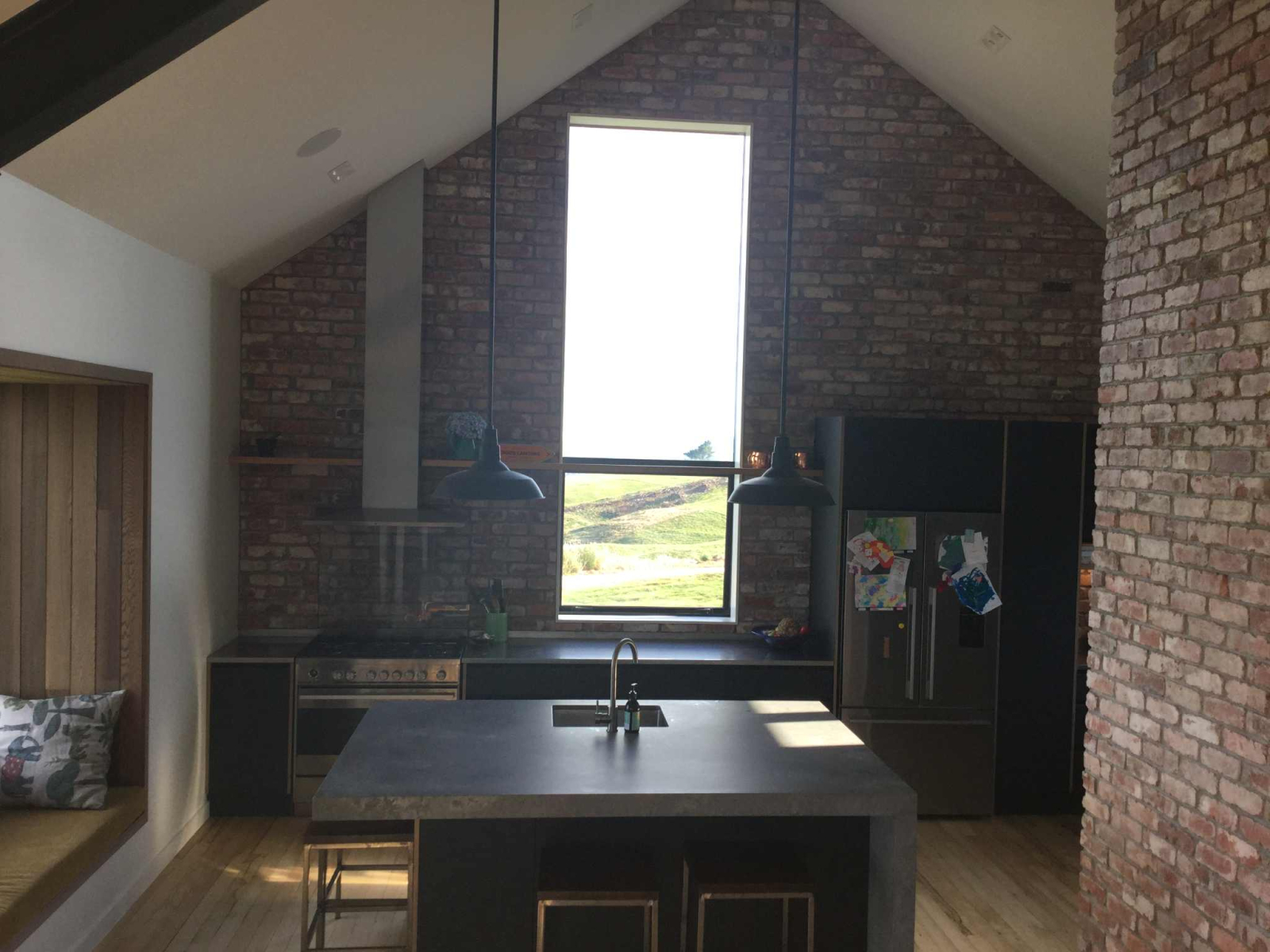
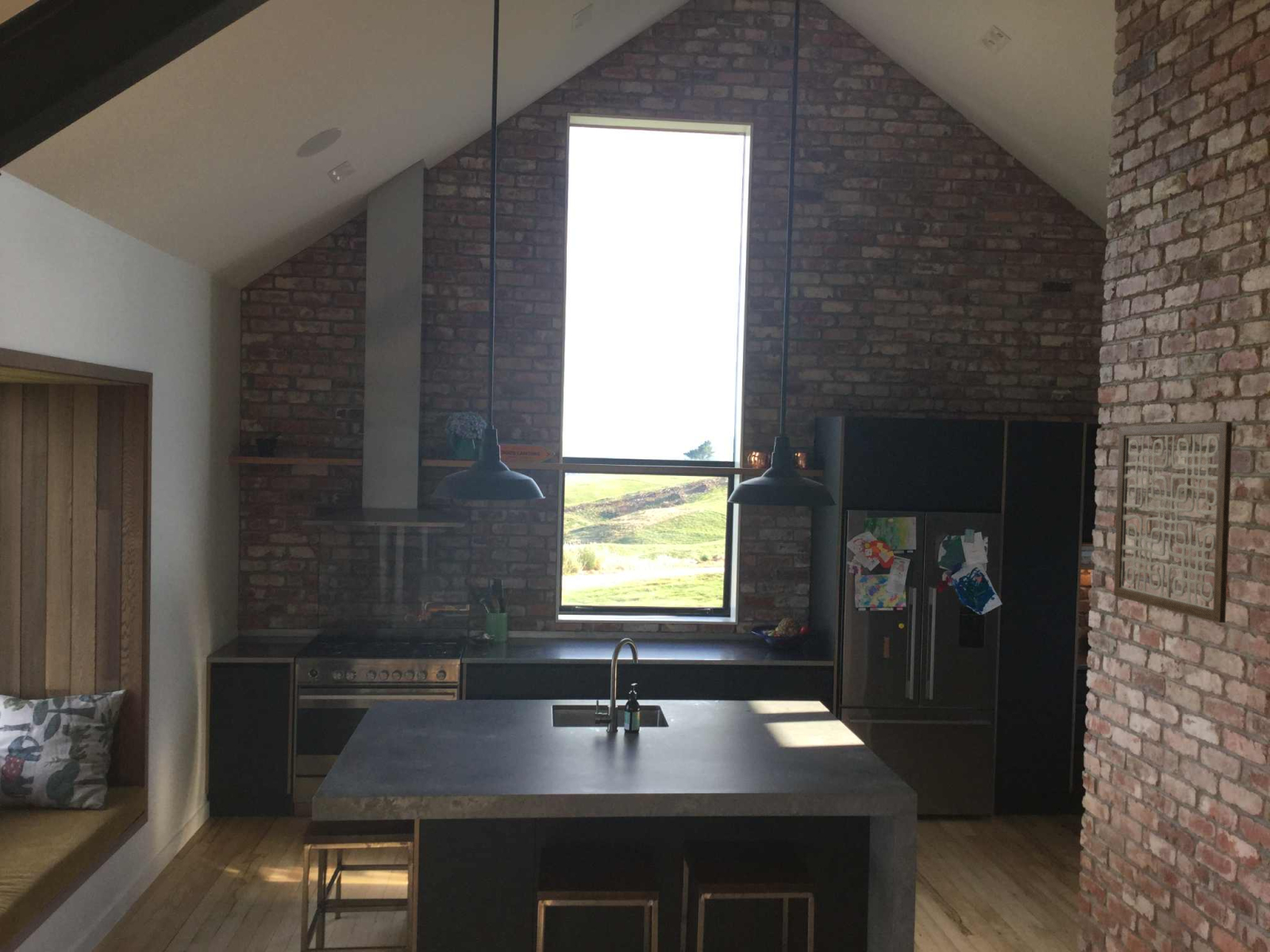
+ wall art (1169, 512)
